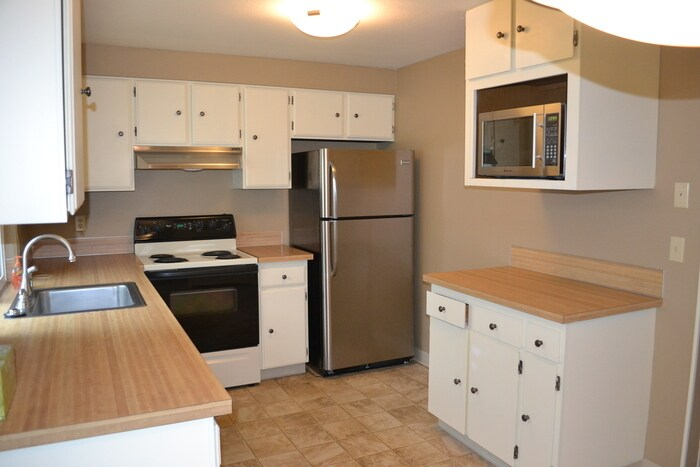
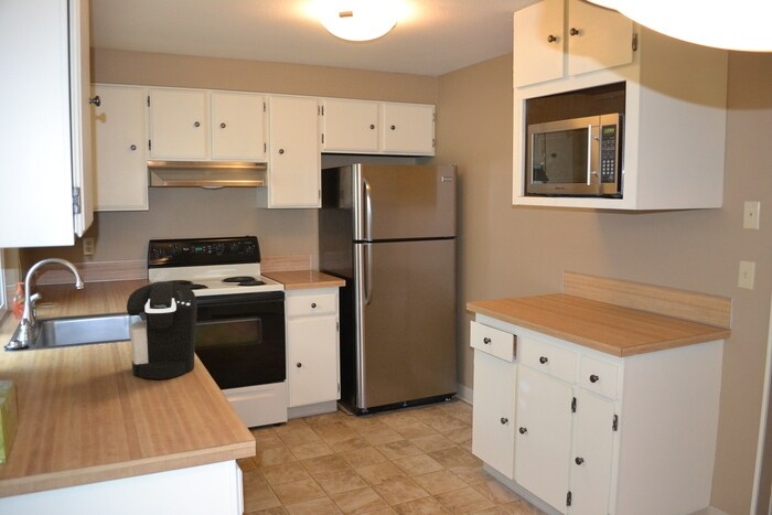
+ coffee maker (162, 328)
